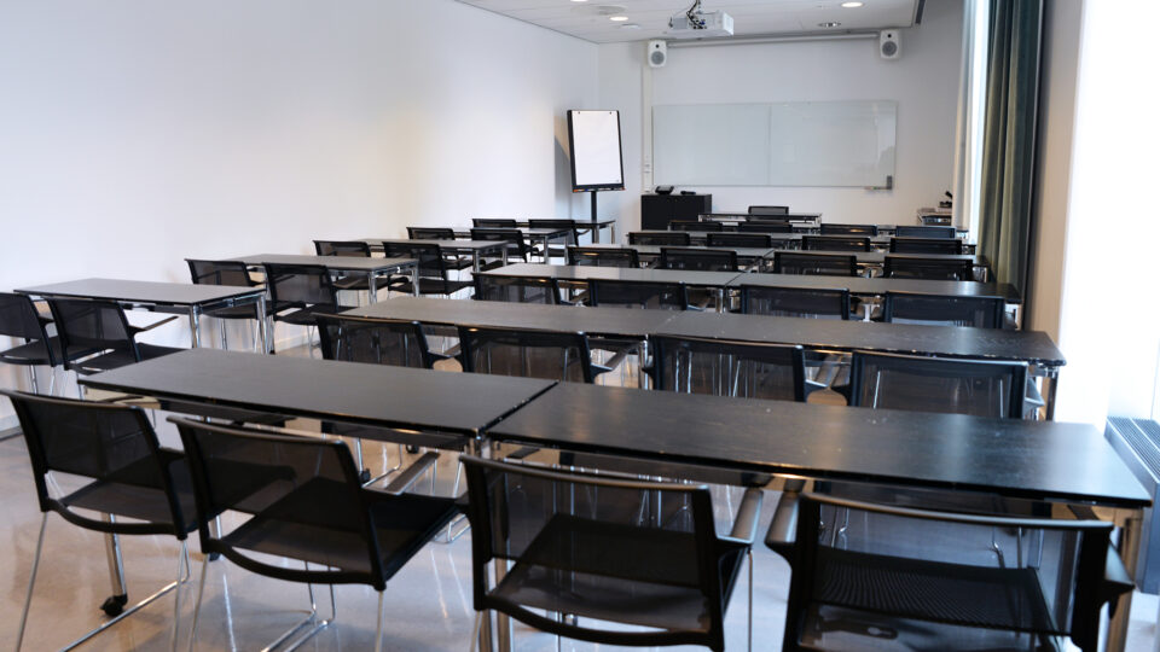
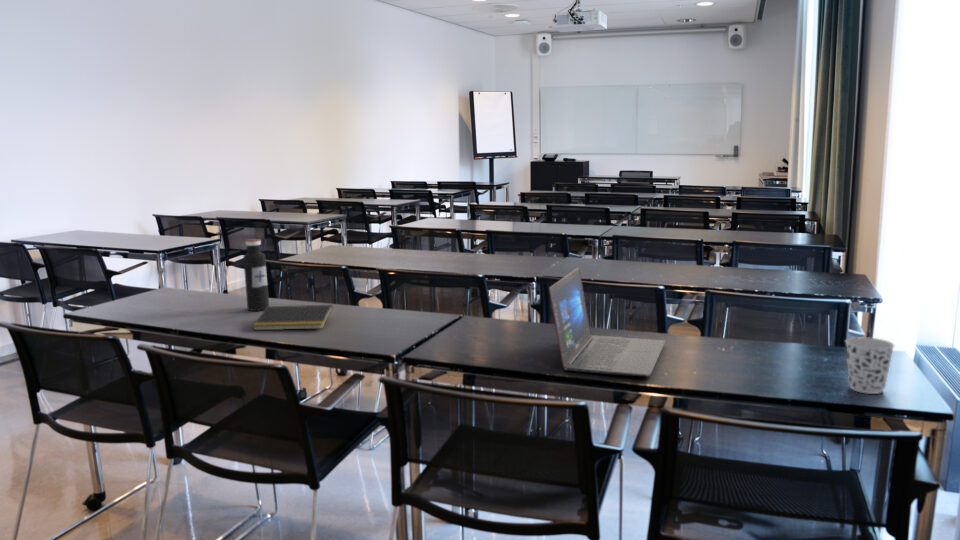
+ laptop (608, 336)
+ notepad (293, 317)
+ cup (868, 365)
+ water bottle (255, 274)
